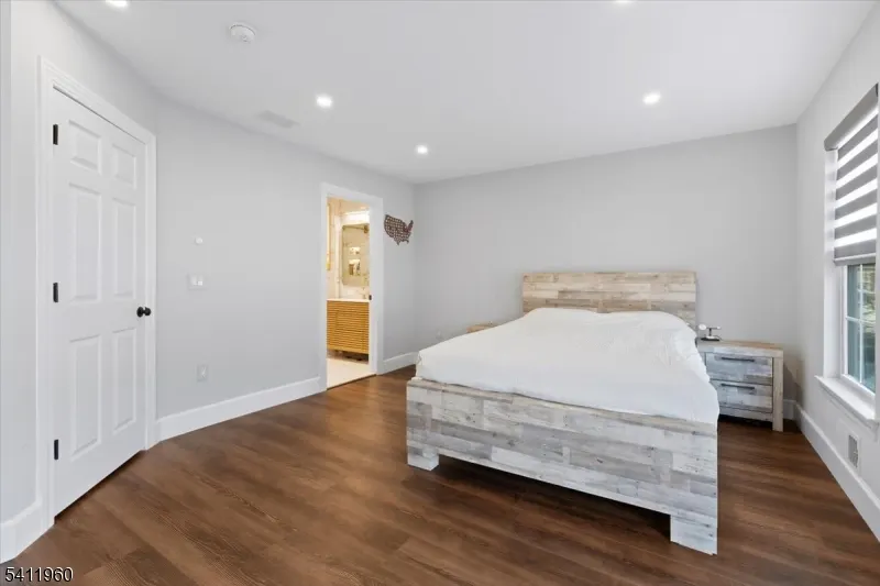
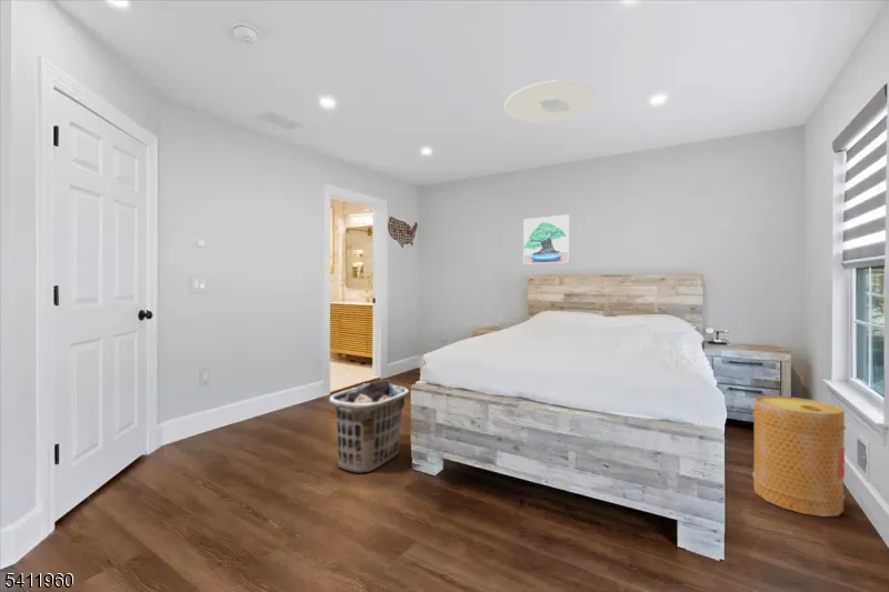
+ basket (796, 451)
+ ceiling light (549, 99)
+ clothes hamper (370, 419)
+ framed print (546, 240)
